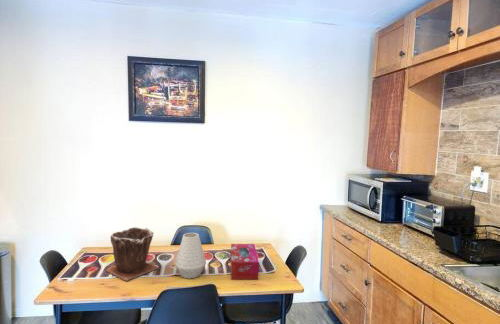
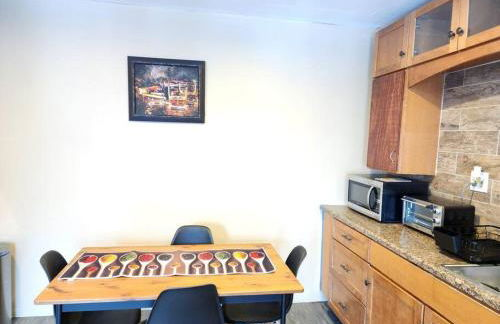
- plant pot (132, 250)
- tissue box (243, 260)
- vase (190, 254)
